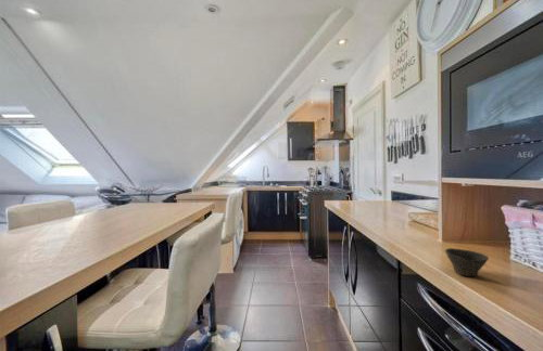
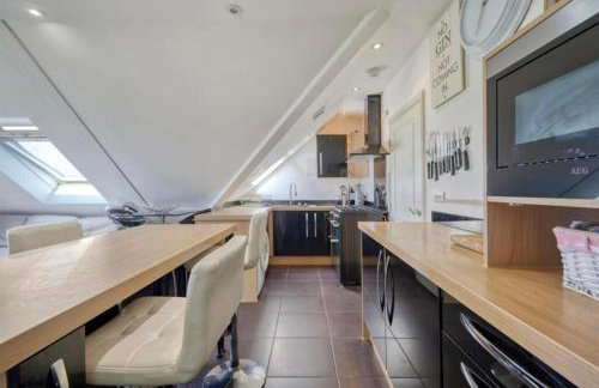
- cup (464, 261)
